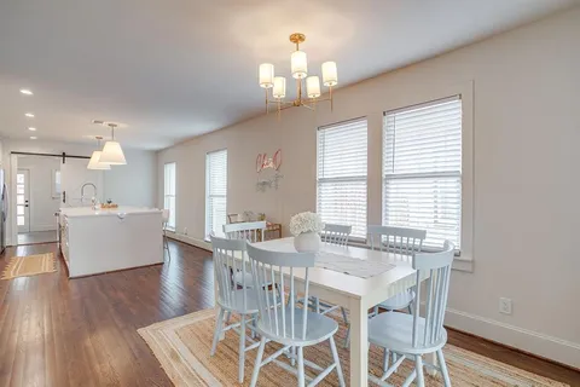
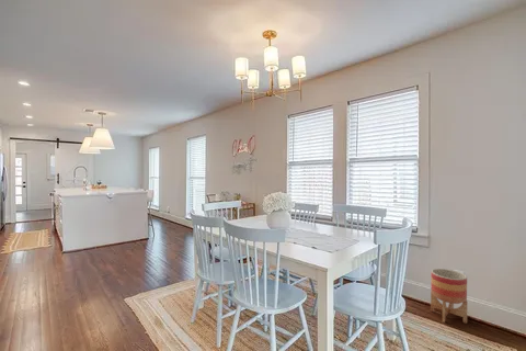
+ planter (448, 295)
